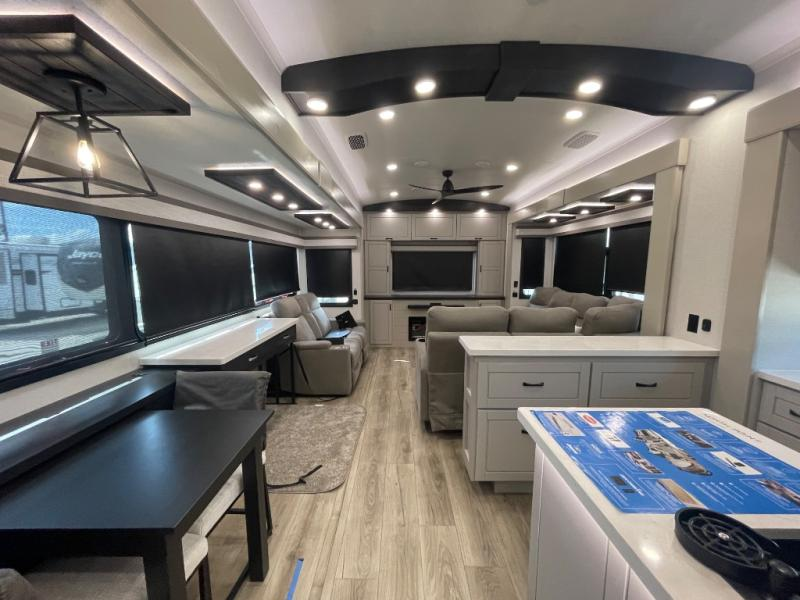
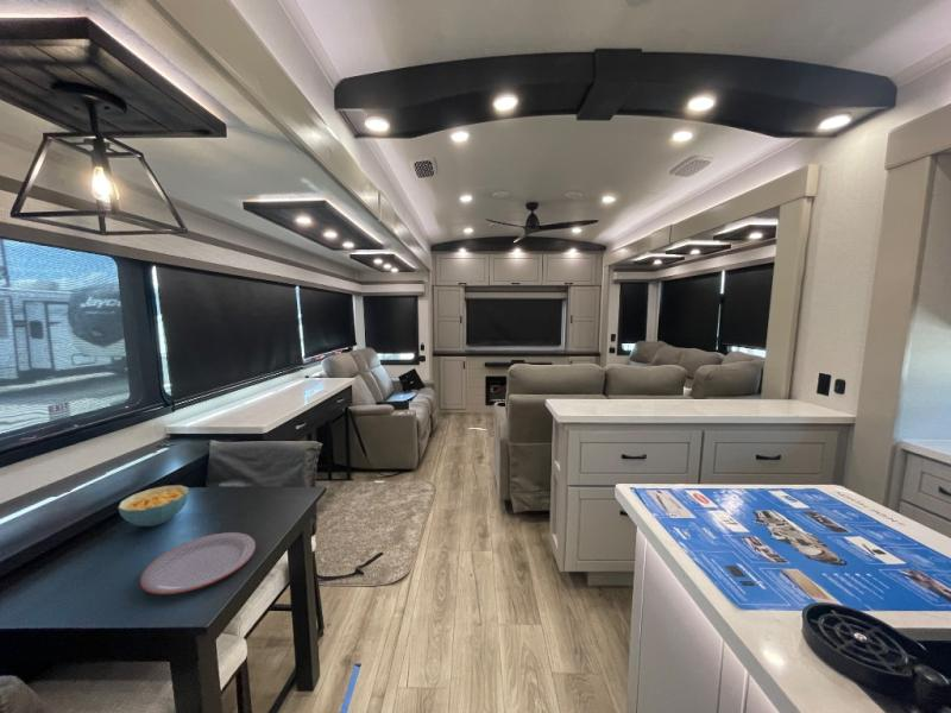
+ cereal bowl (156, 509)
+ plate (202, 562)
